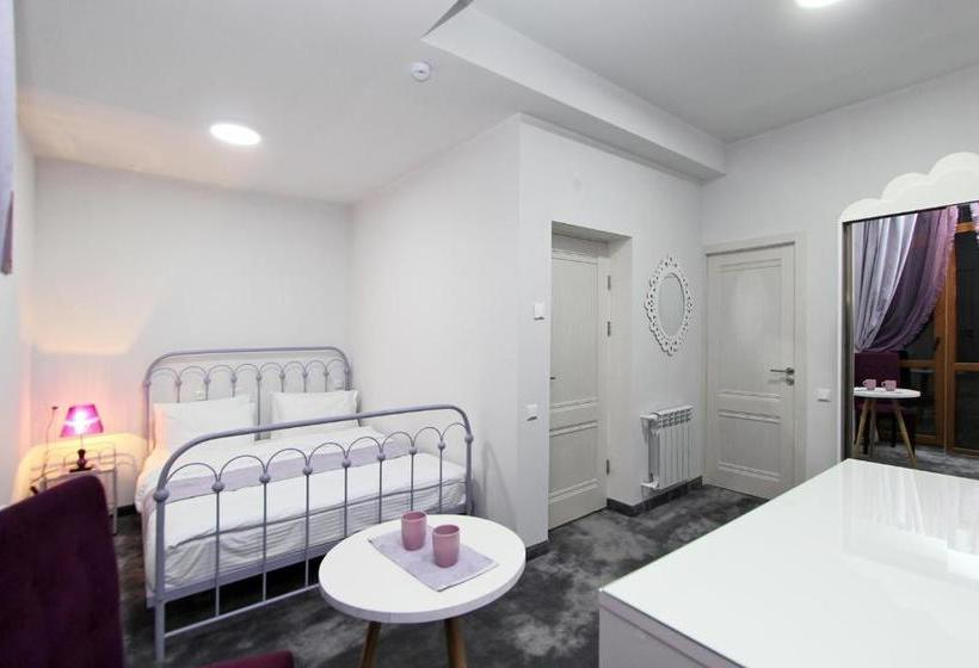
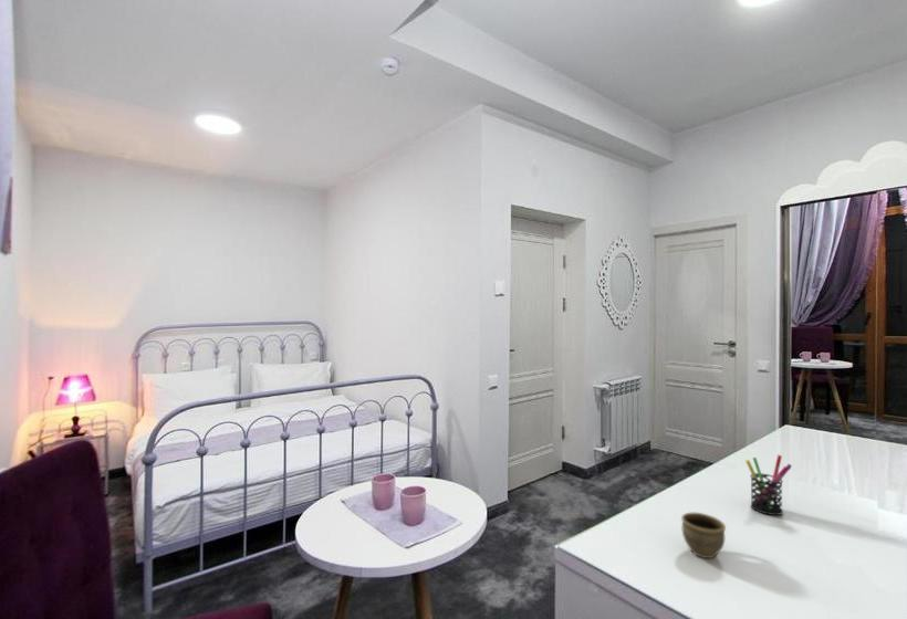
+ cup (707, 535)
+ pen holder (765, 481)
